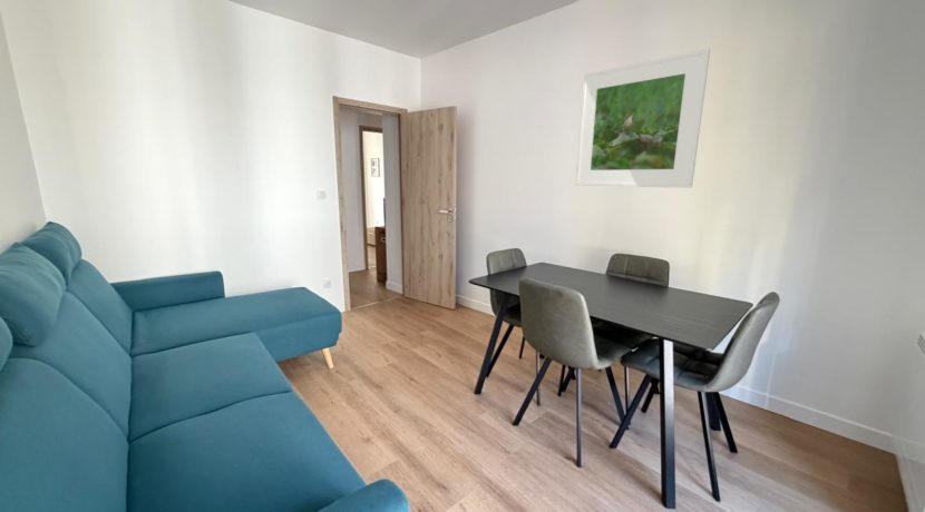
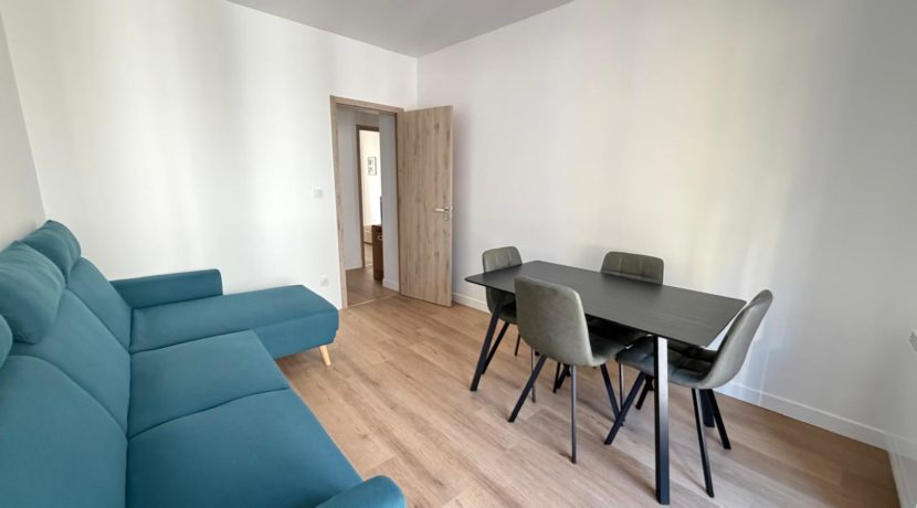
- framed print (633, 126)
